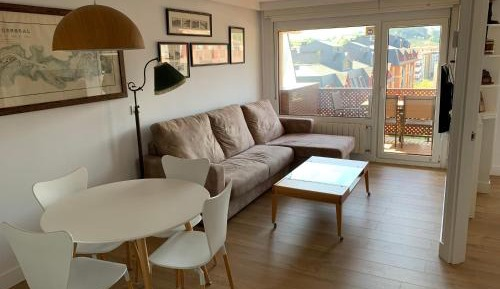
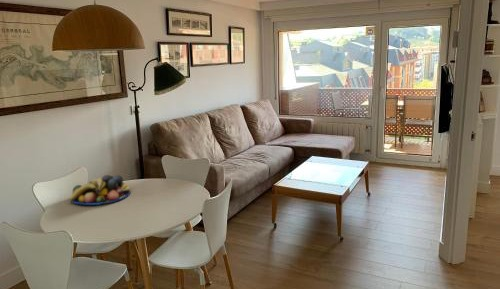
+ fruit bowl (100, 186)
